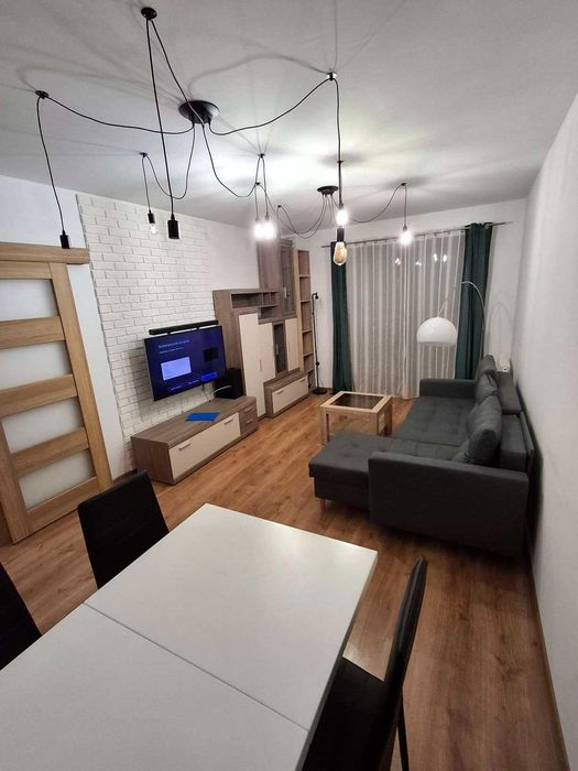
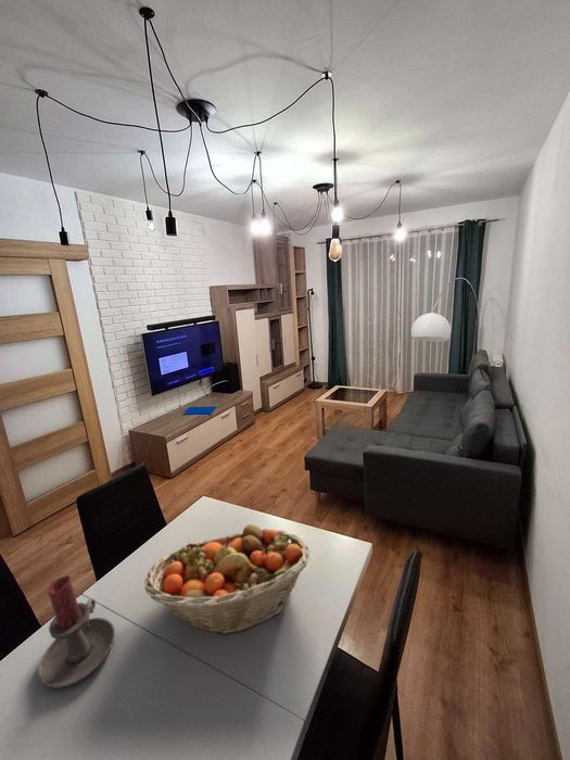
+ candle holder (73, 610)
+ fruit basket (231, 571)
